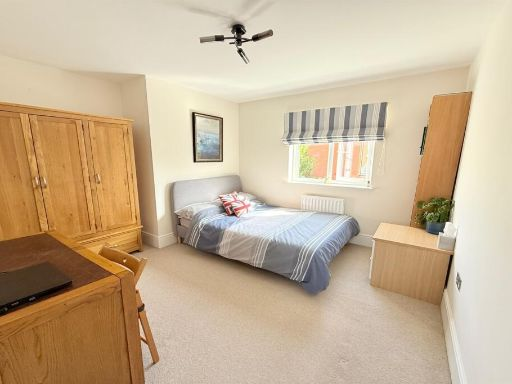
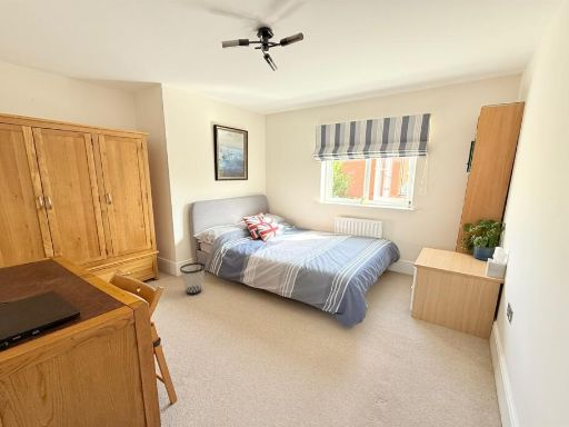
+ wastebasket (192, 279)
